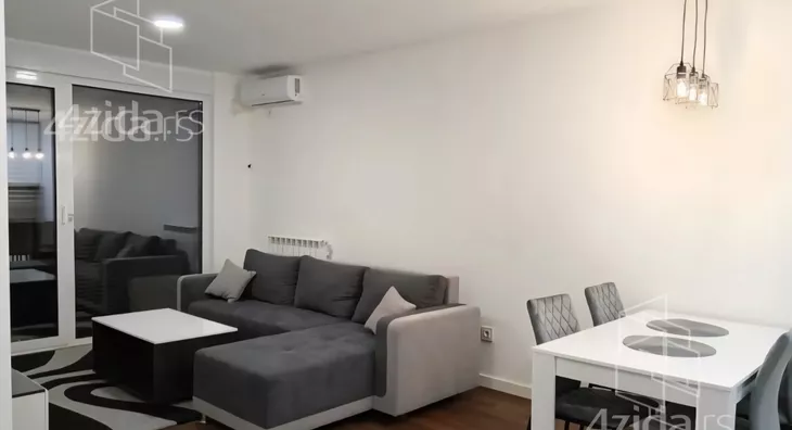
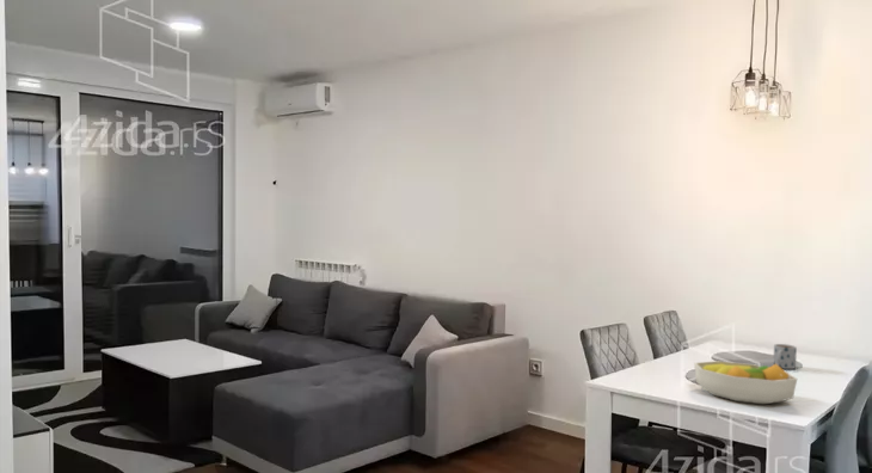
+ mug (782, 356)
+ fruit bowl (743, 376)
